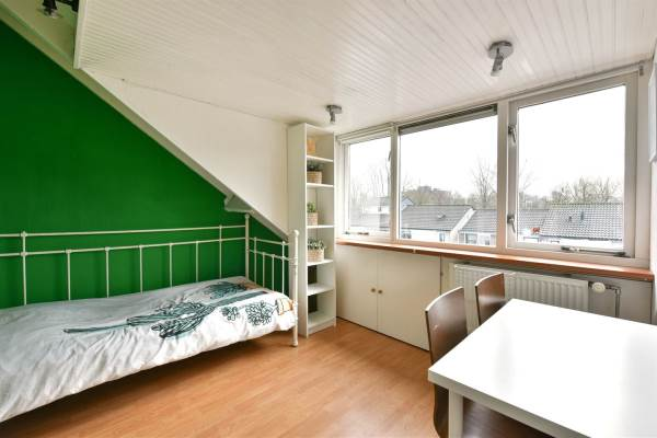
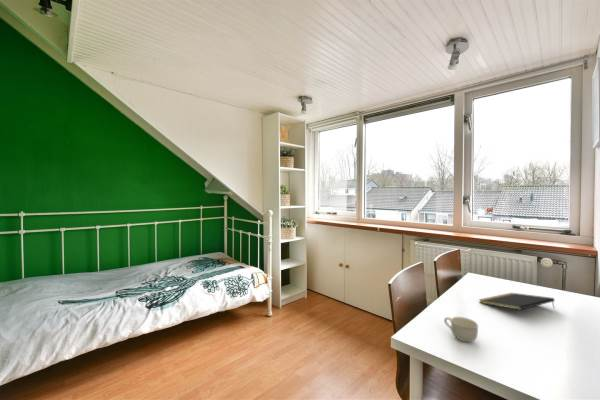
+ cup (460, 328)
+ notepad (515, 300)
